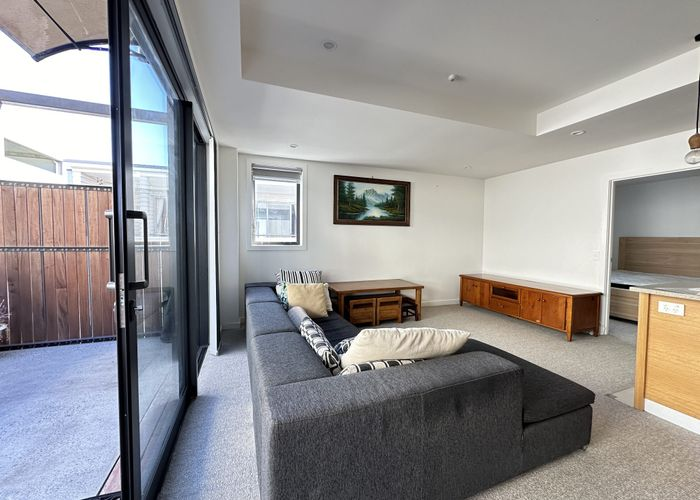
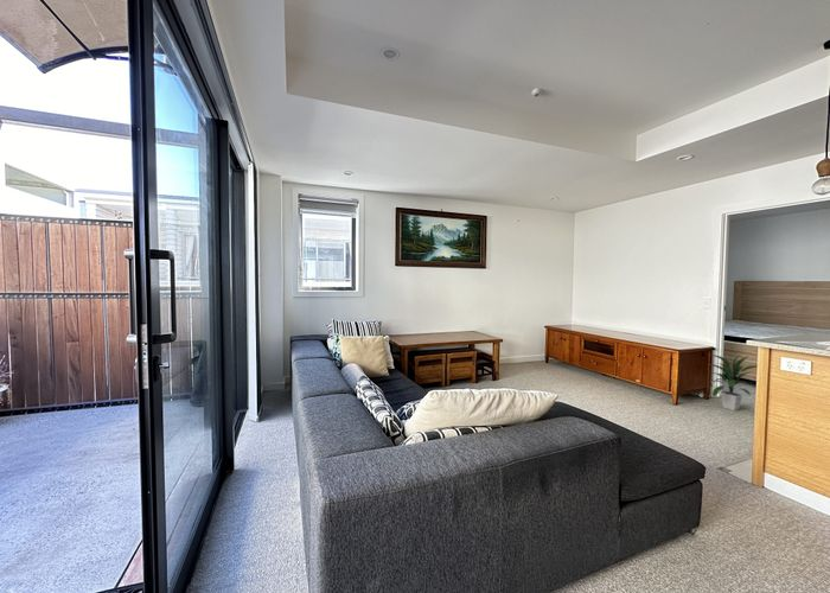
+ indoor plant (729, 380)
